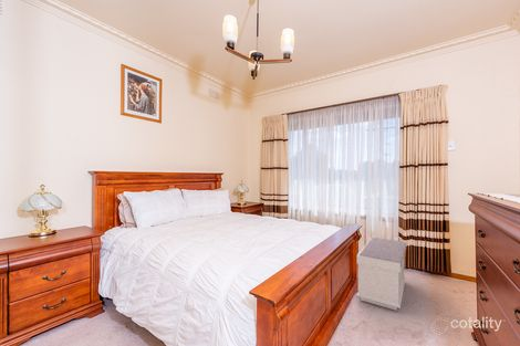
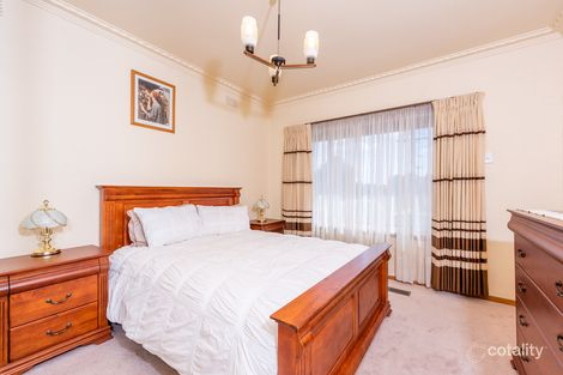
- bench (383, 268)
